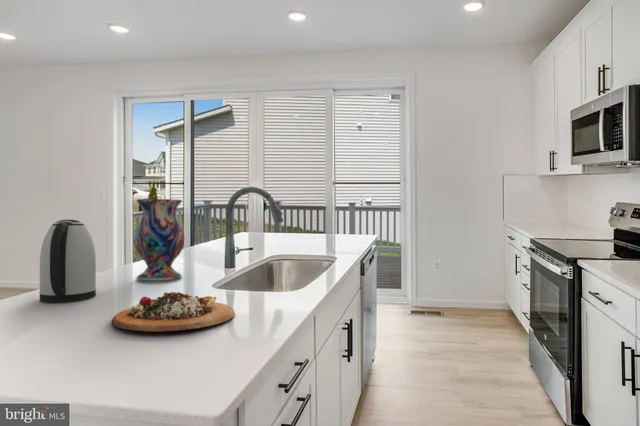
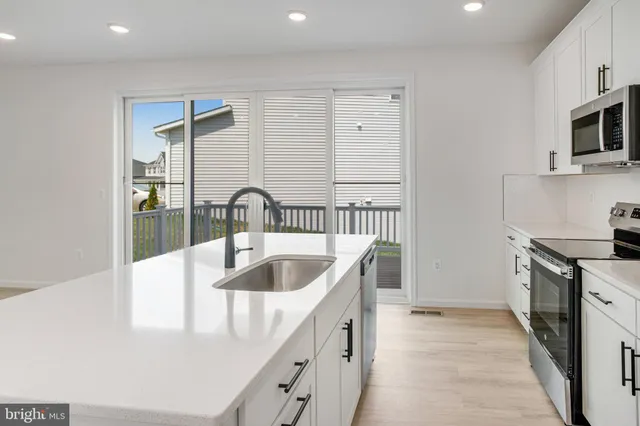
- kettle (65, 259)
- cutting board (175, 302)
- vase (159, 239)
